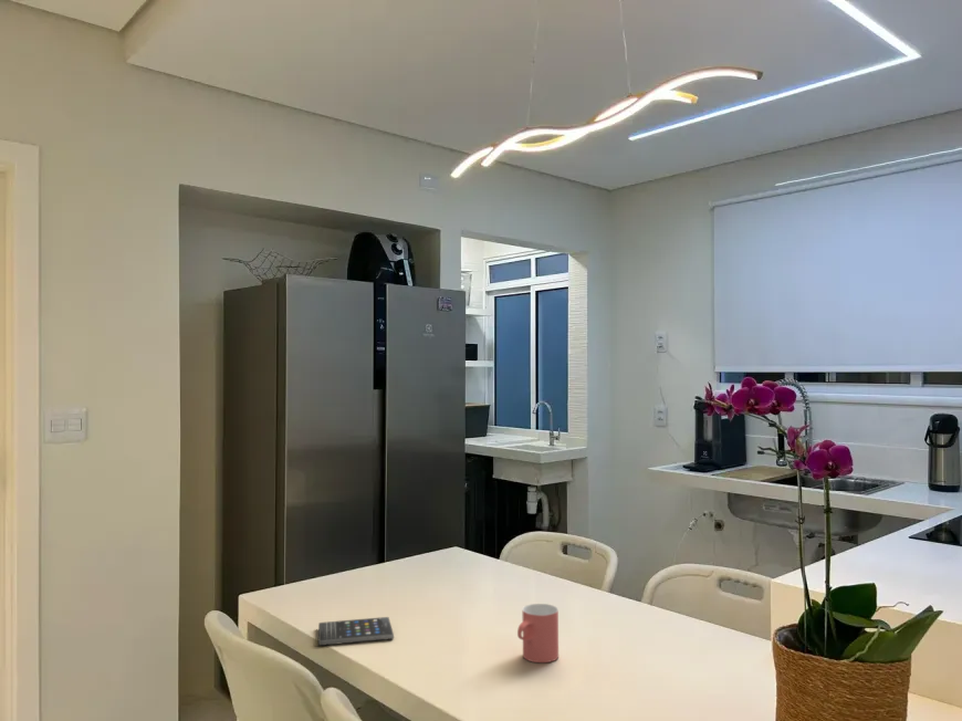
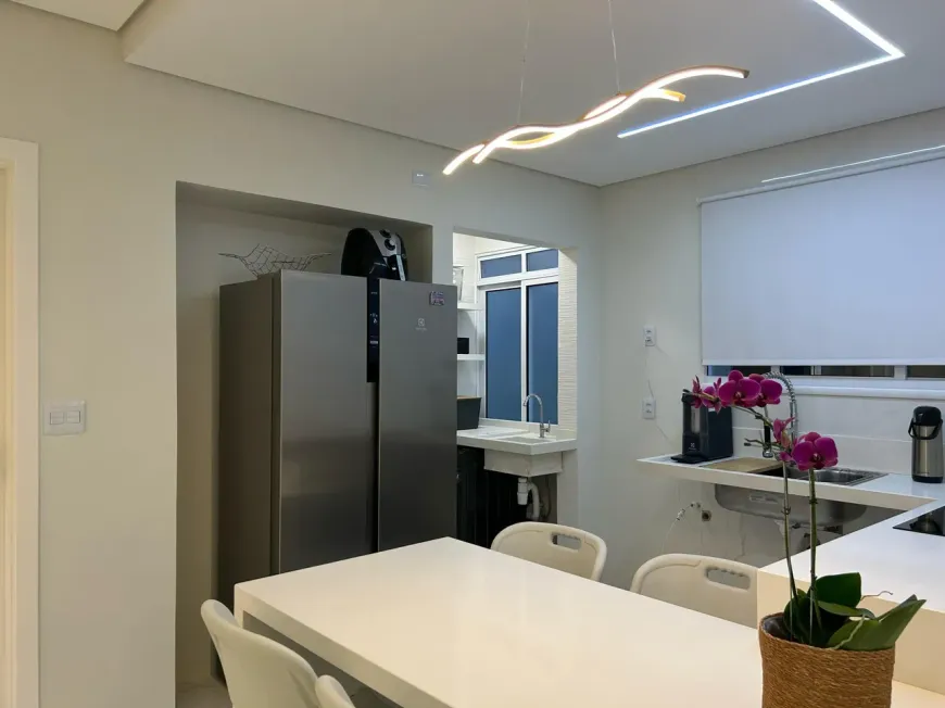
- smartphone (355, 630)
- cup (535, 634)
